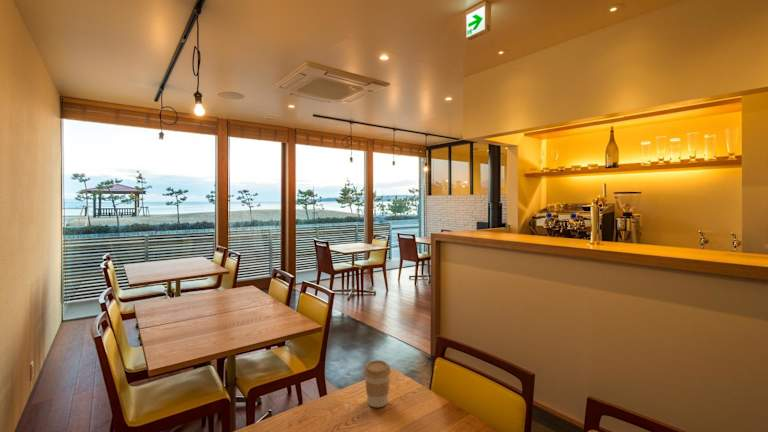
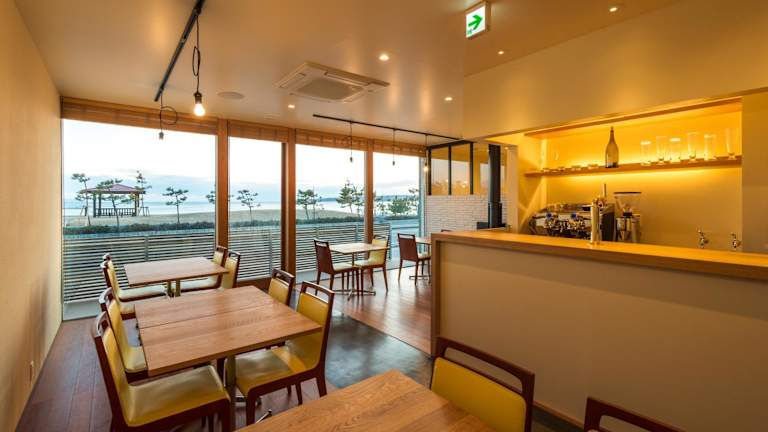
- coffee cup (377, 383)
